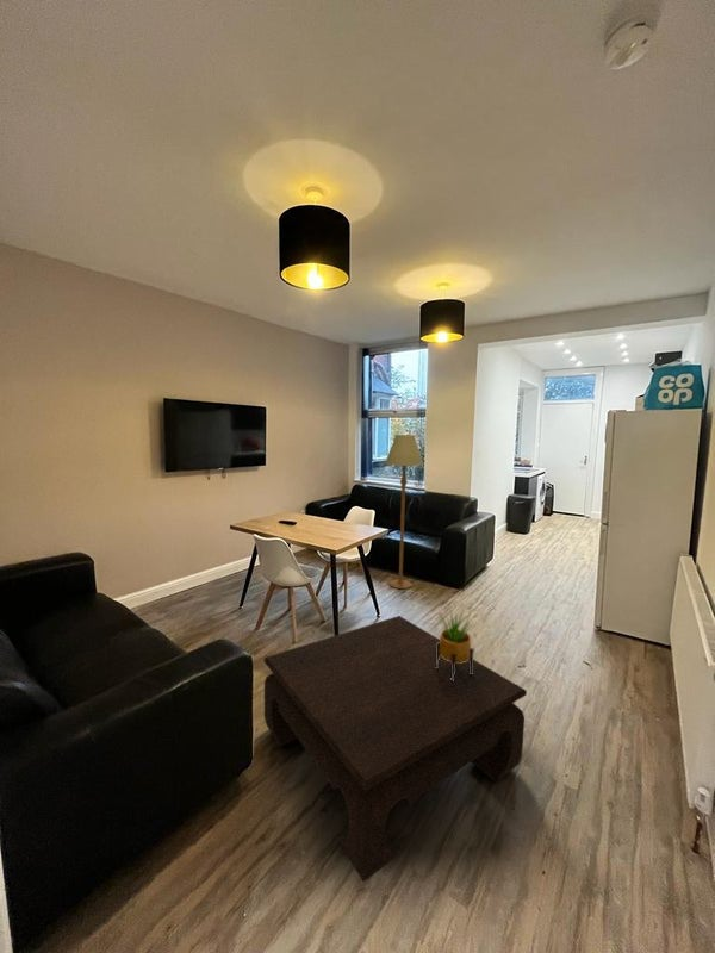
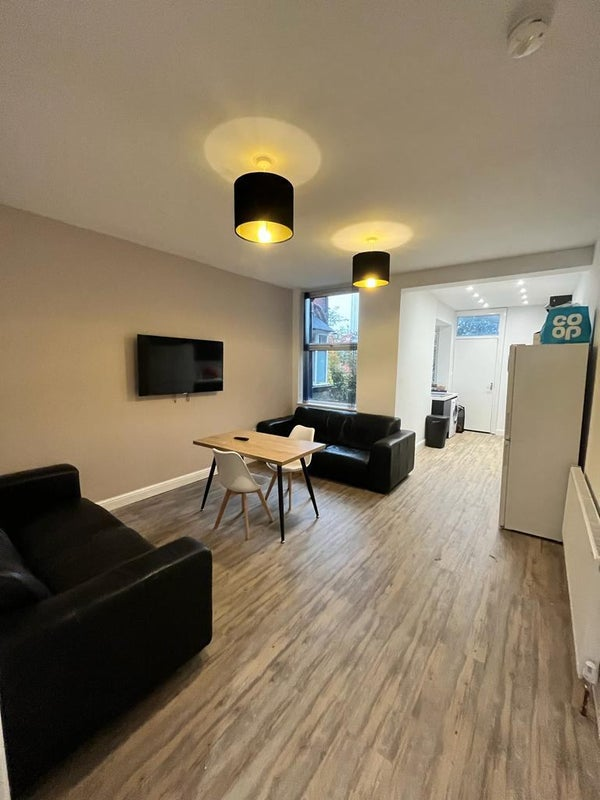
- coffee table (386, 711)
- potted plant (454, 640)
- floor lamp (402, 511)
